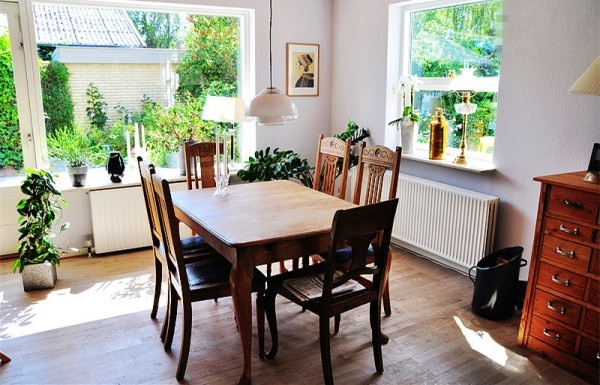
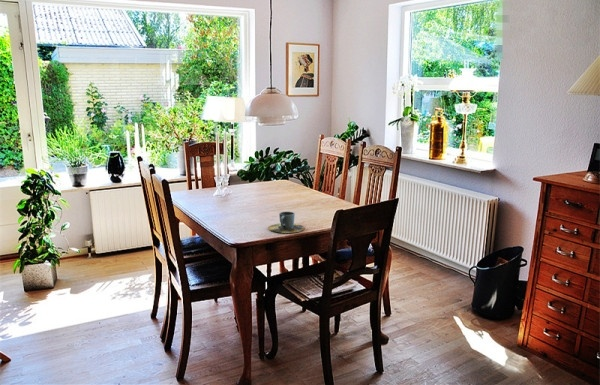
+ cup (286, 220)
